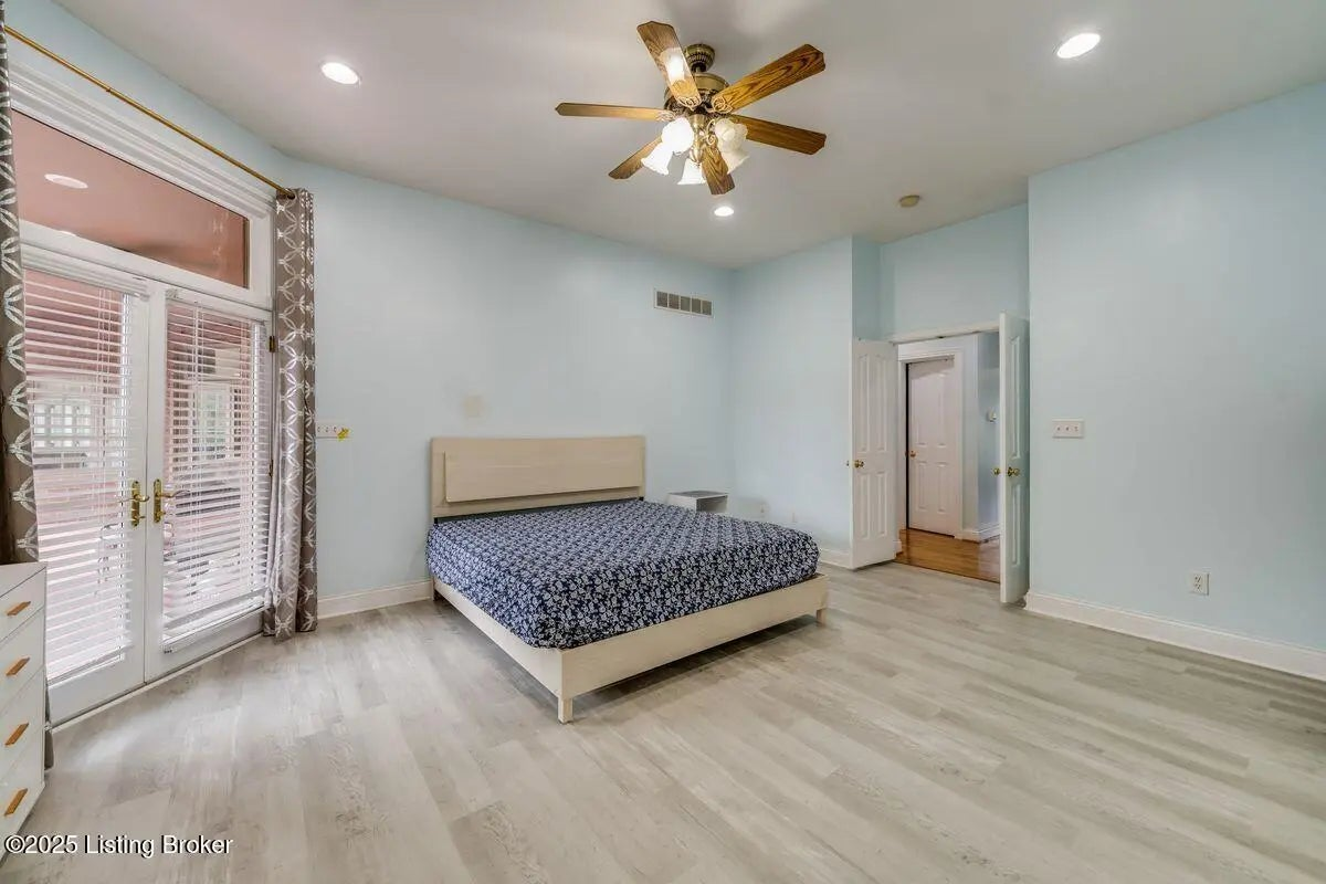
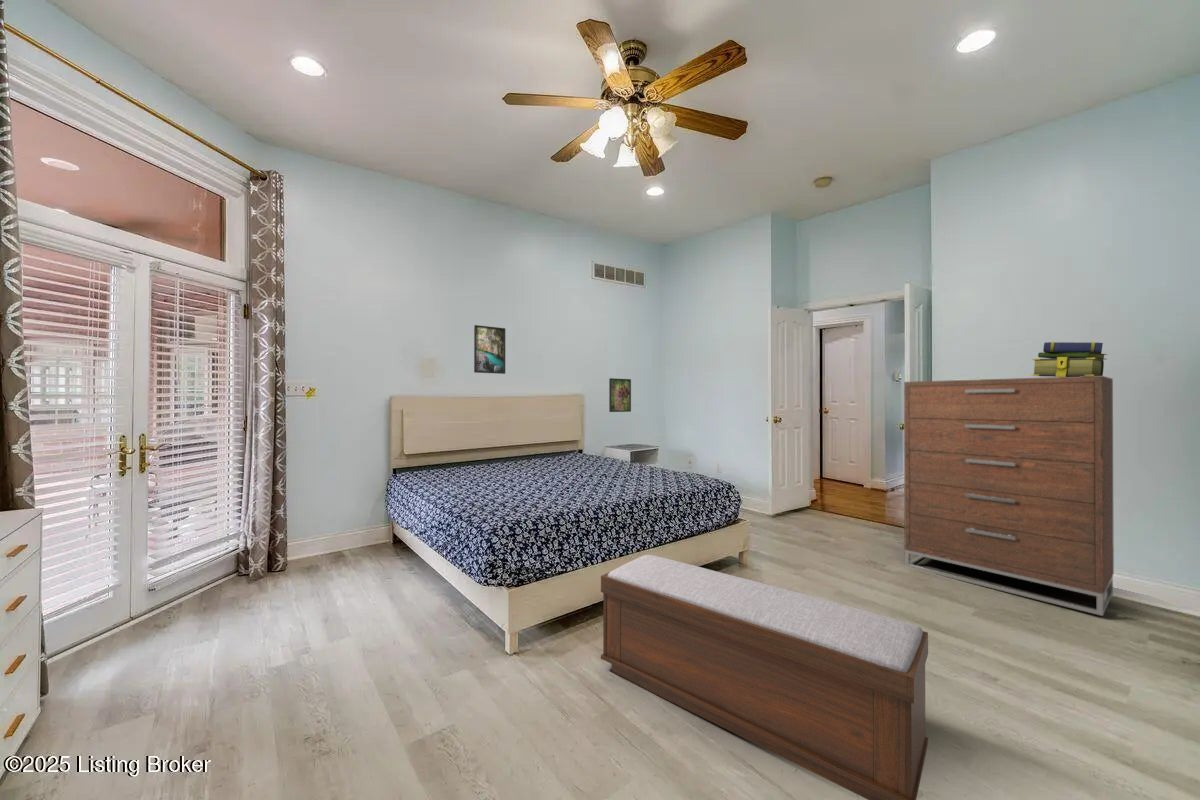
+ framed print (620, 395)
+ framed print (490, 349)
+ dresser (1000, 479)
+ stack of books (1070, 359)
+ bench (742, 648)
